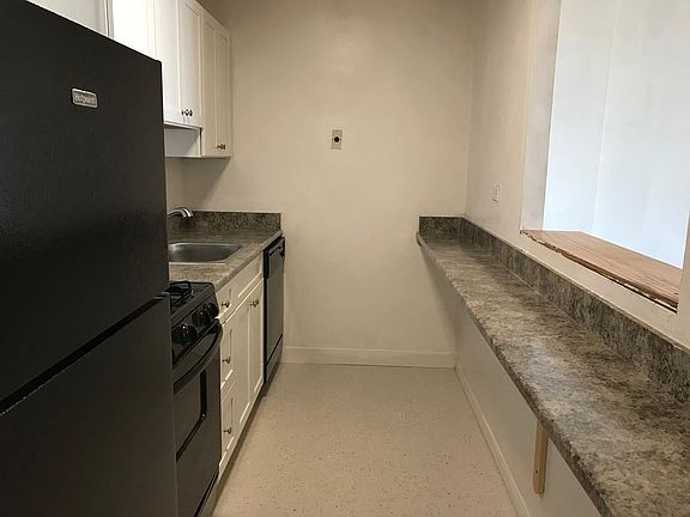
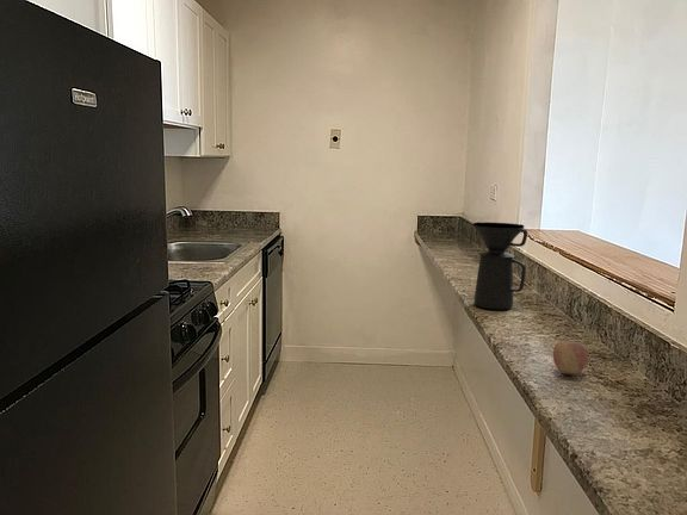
+ fruit (569, 356)
+ coffee maker (495, 265)
